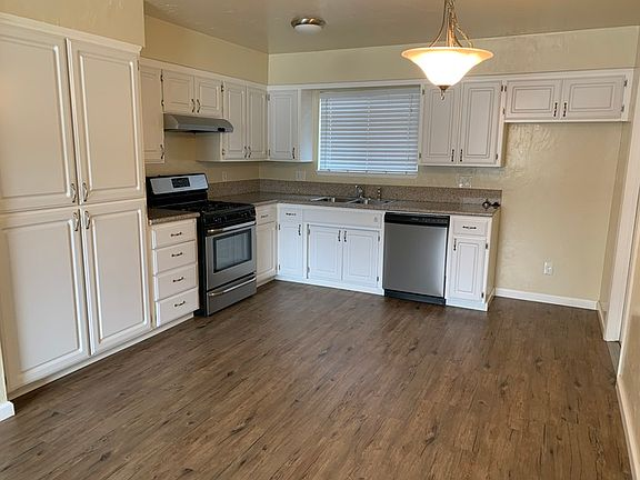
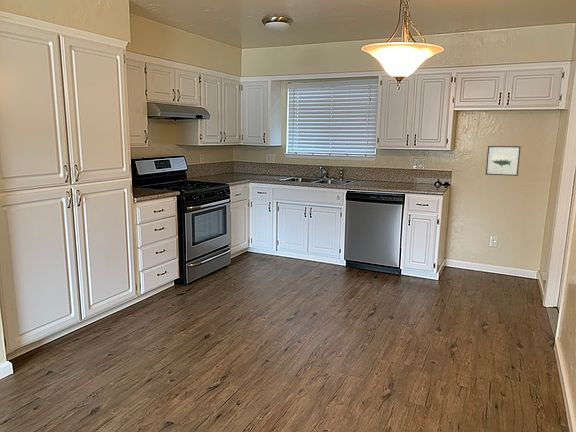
+ wall art (502, 160)
